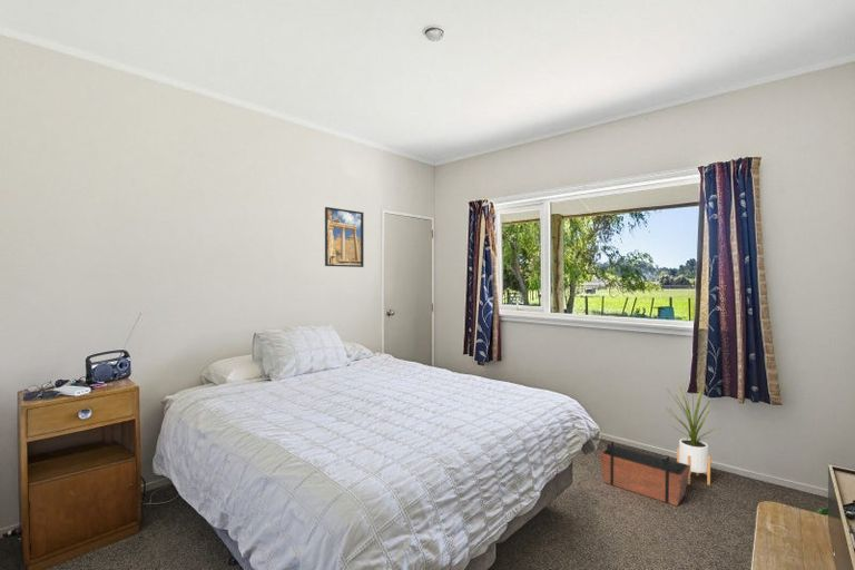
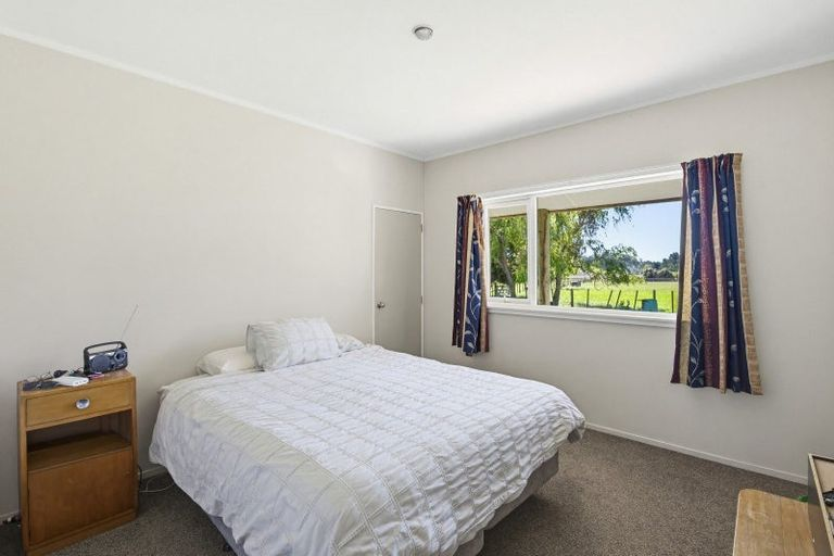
- planter (641, 466)
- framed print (344, 238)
- house plant (695, 431)
